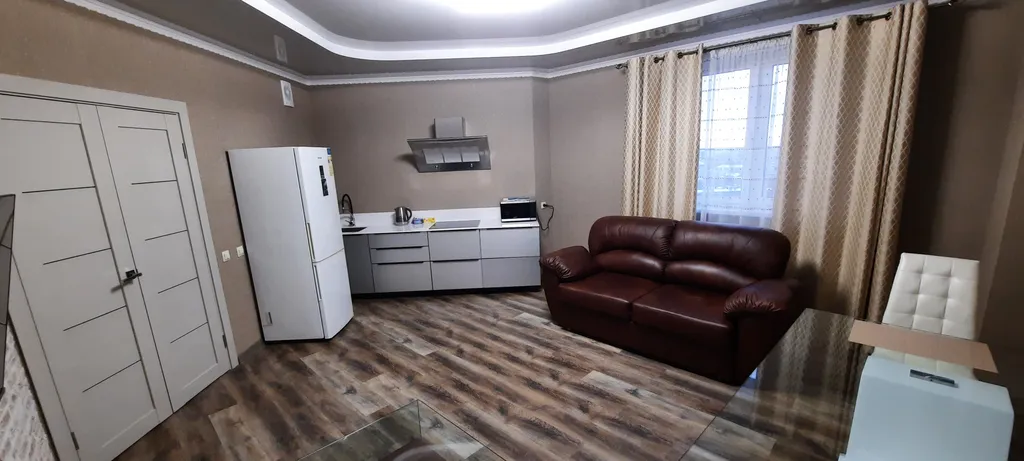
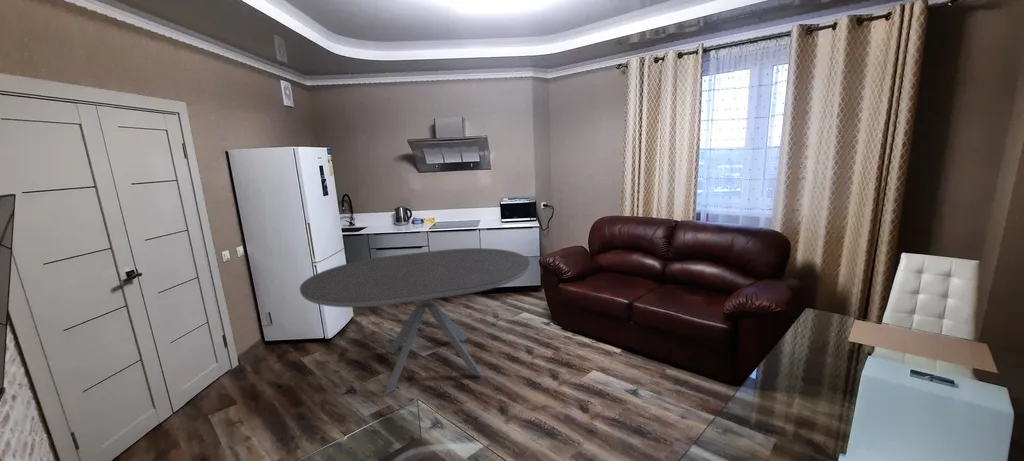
+ dining table (423, 314)
